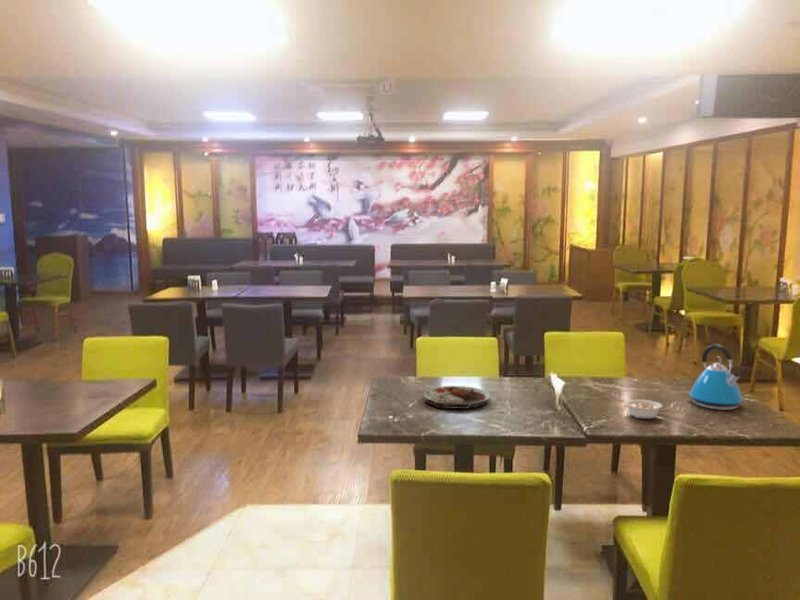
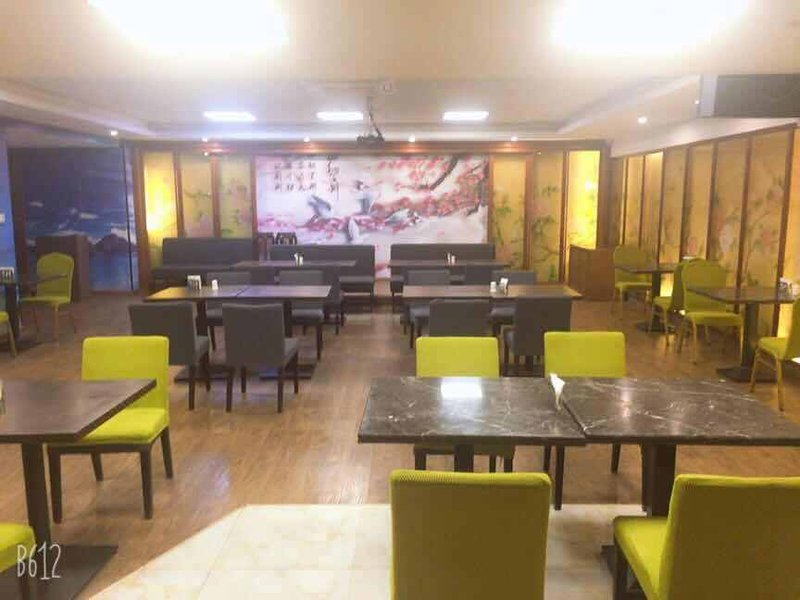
- legume (641, 408)
- kettle (715, 374)
- plate (456, 394)
